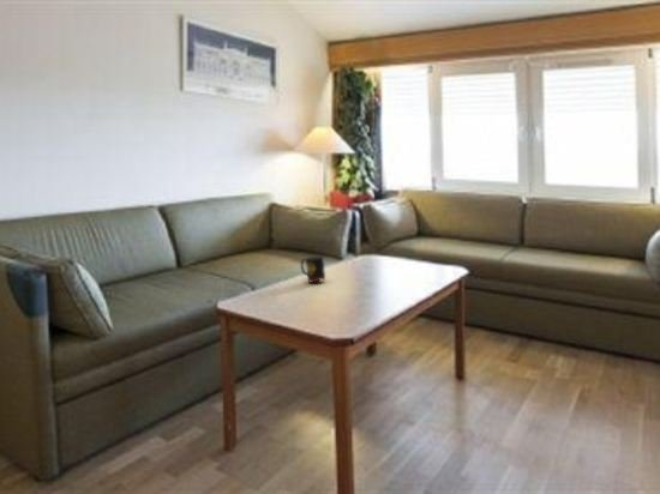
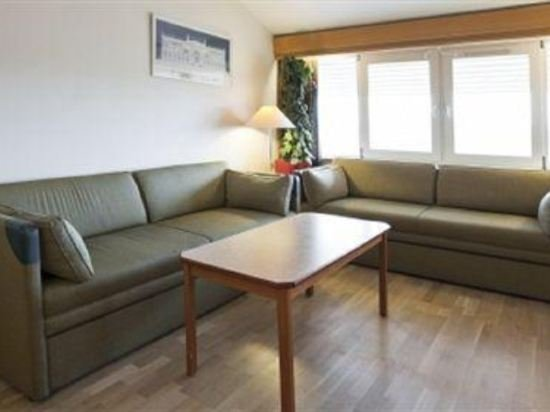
- mug (312, 269)
